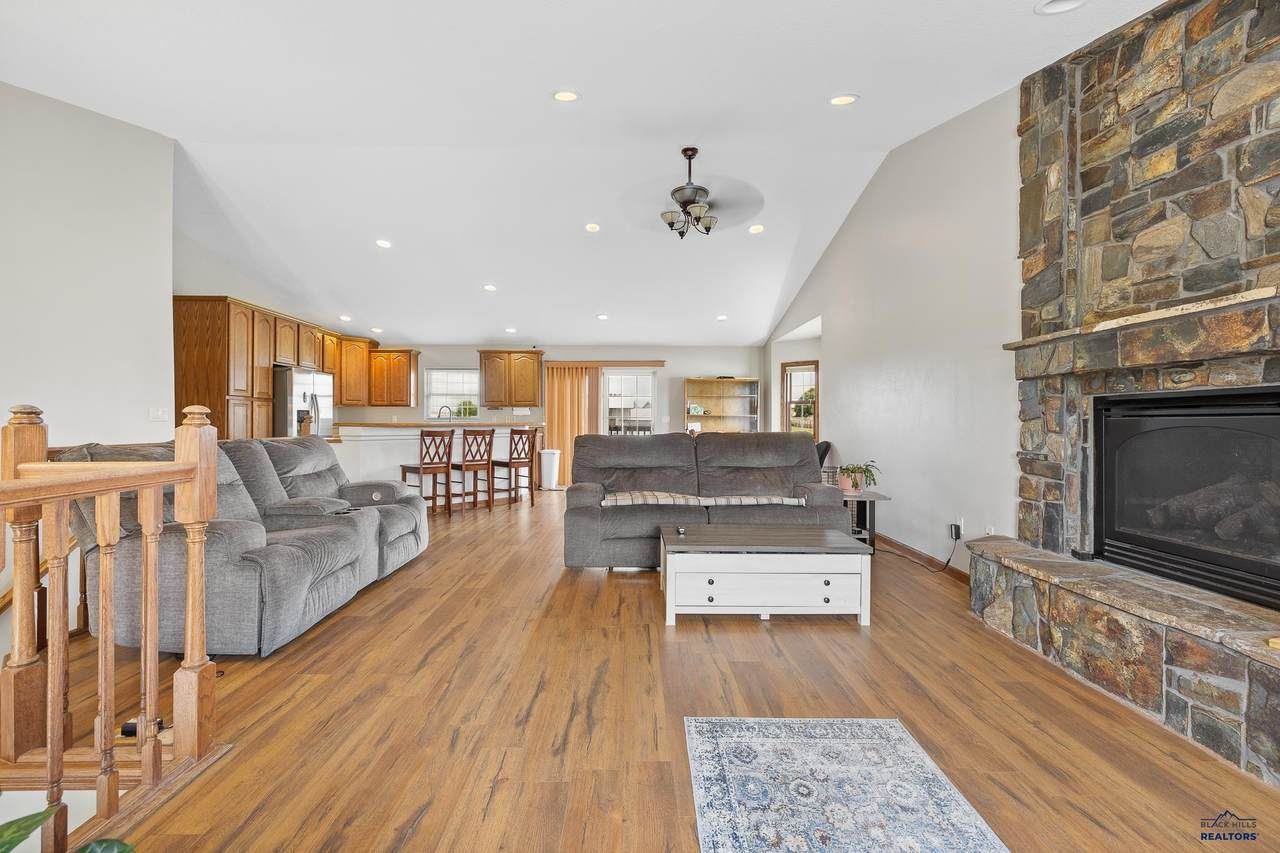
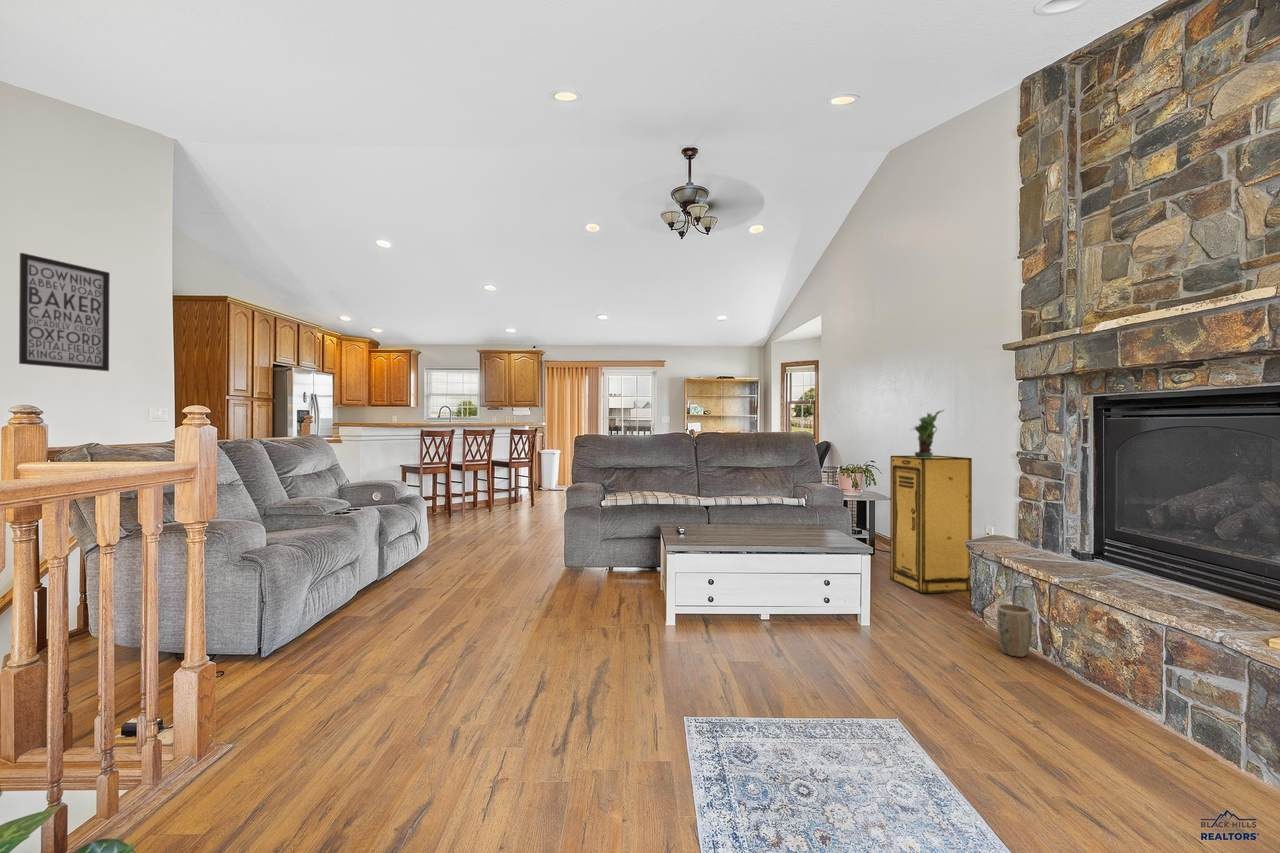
+ wall art (66, 315)
+ potted plant (927, 433)
+ storage cabinet (929, 521)
+ plant pot (1014, 630)
